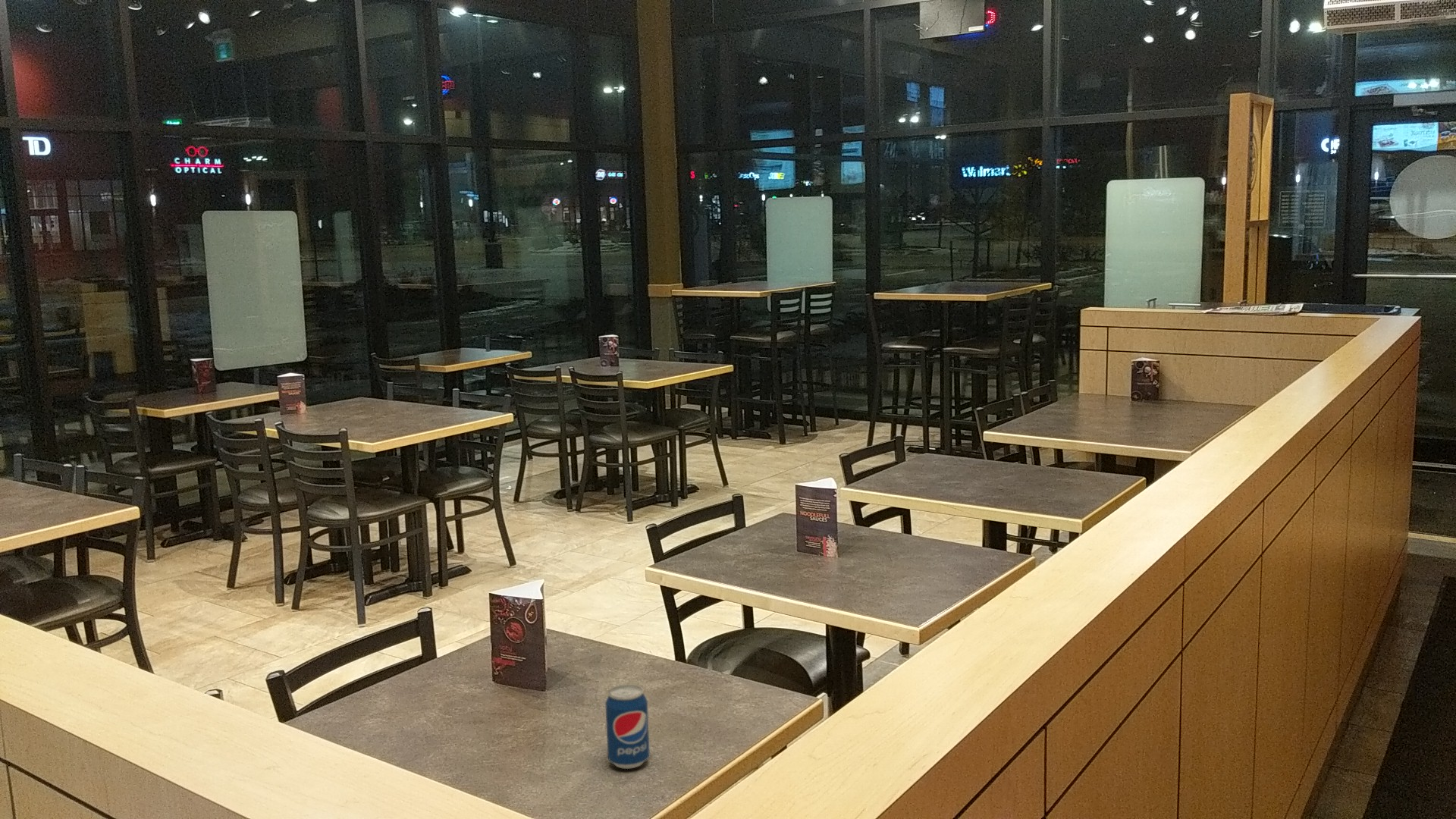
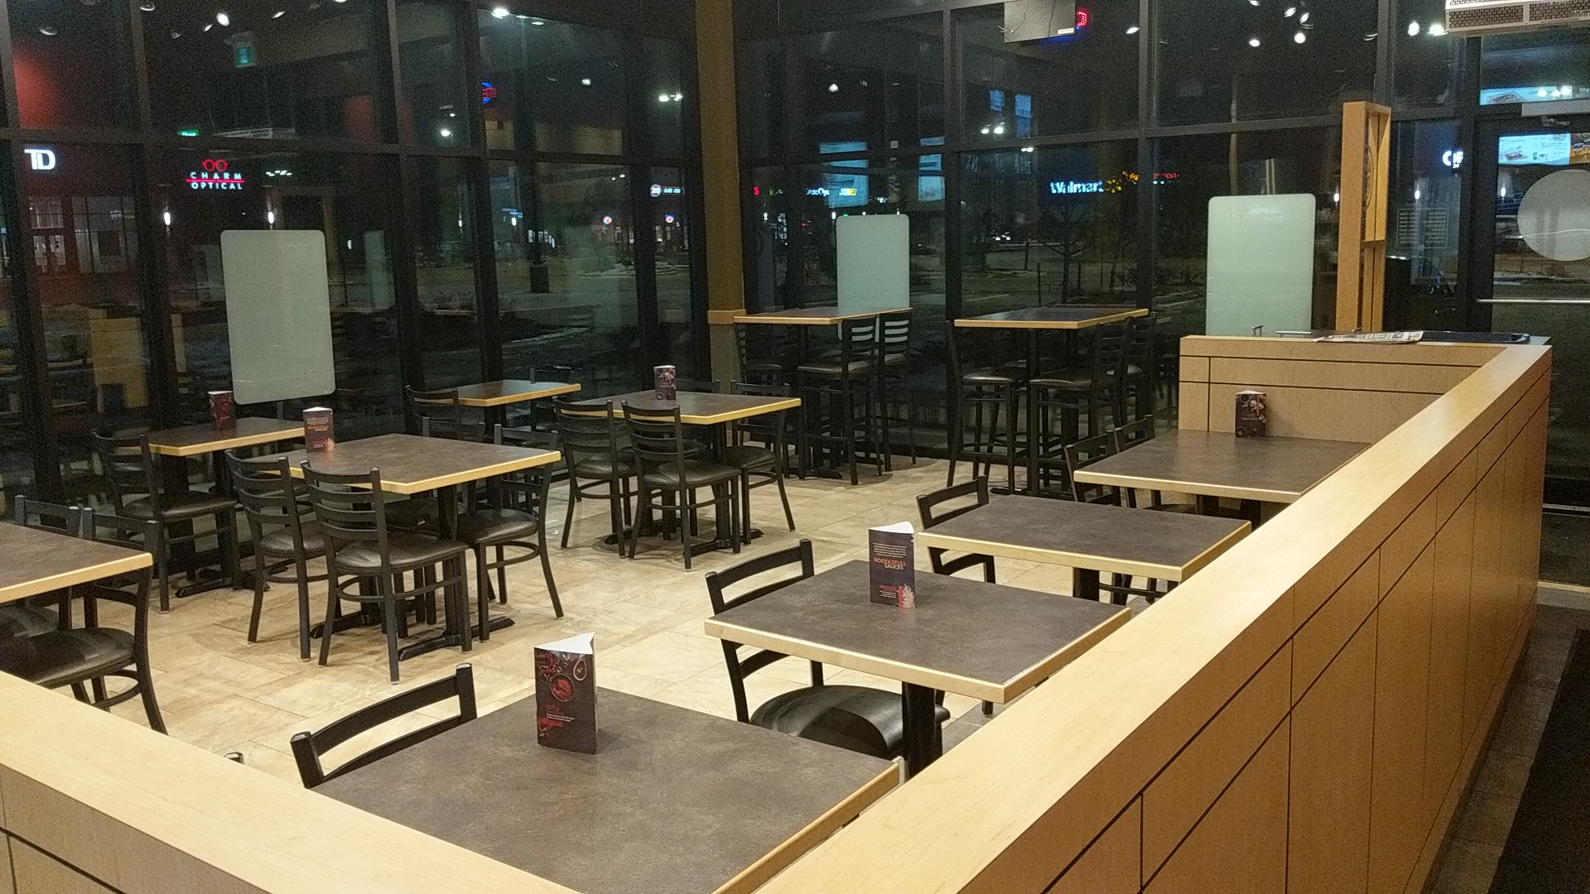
- beverage can (627, 726)
